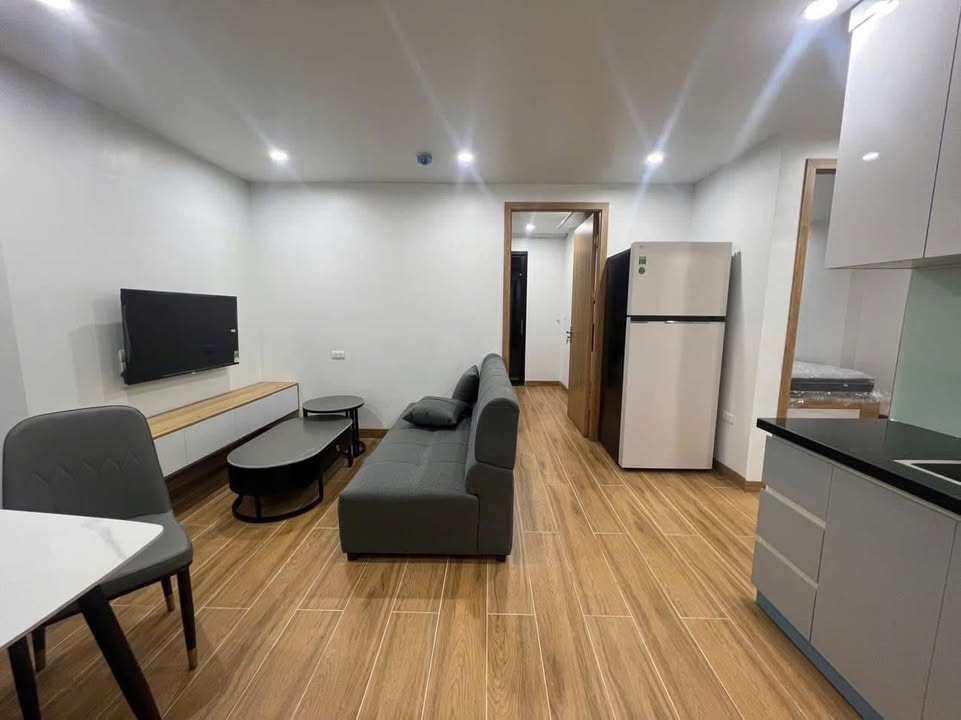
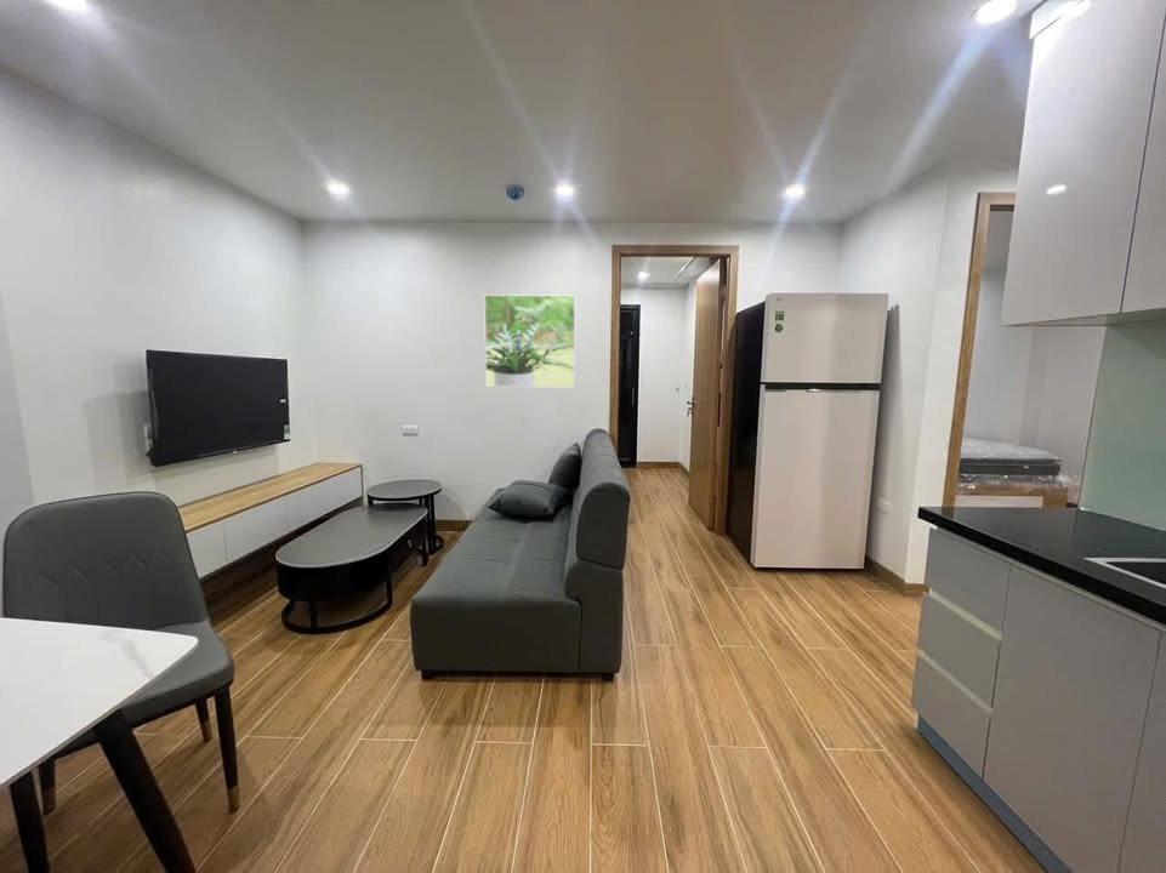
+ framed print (529, 341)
